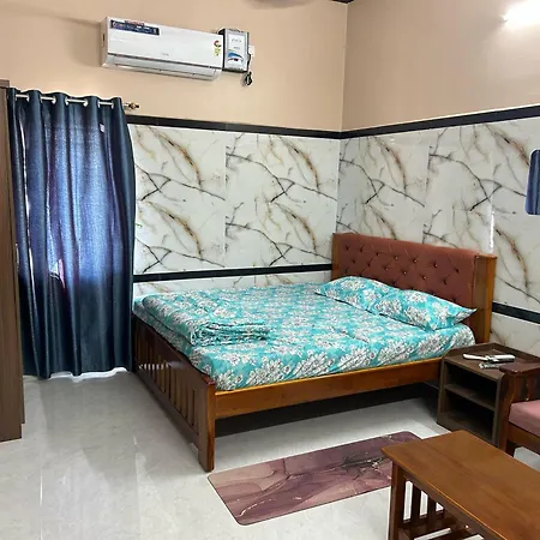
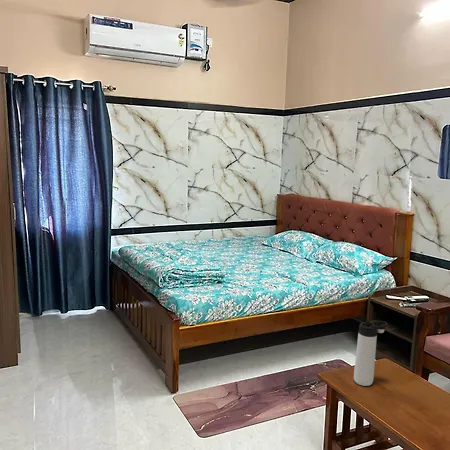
+ thermos bottle (370, 352)
